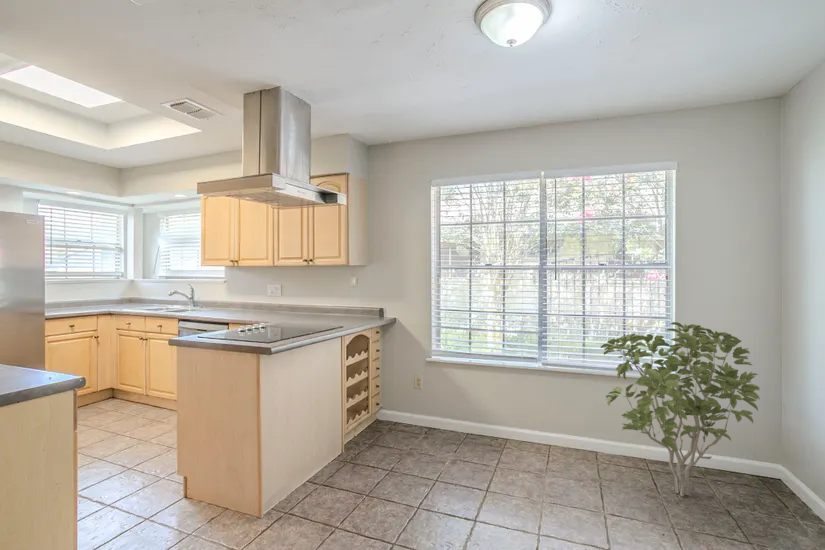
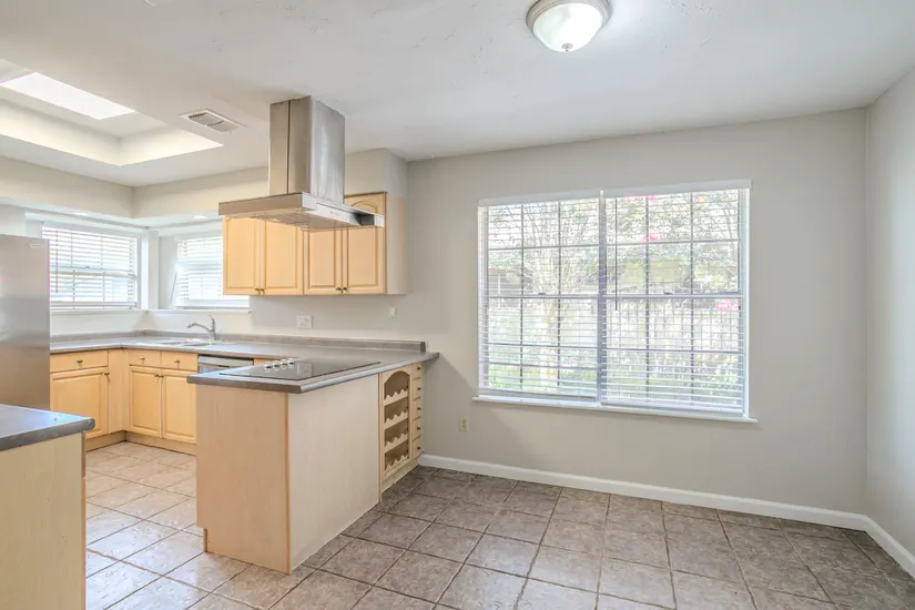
- shrub (681, 408)
